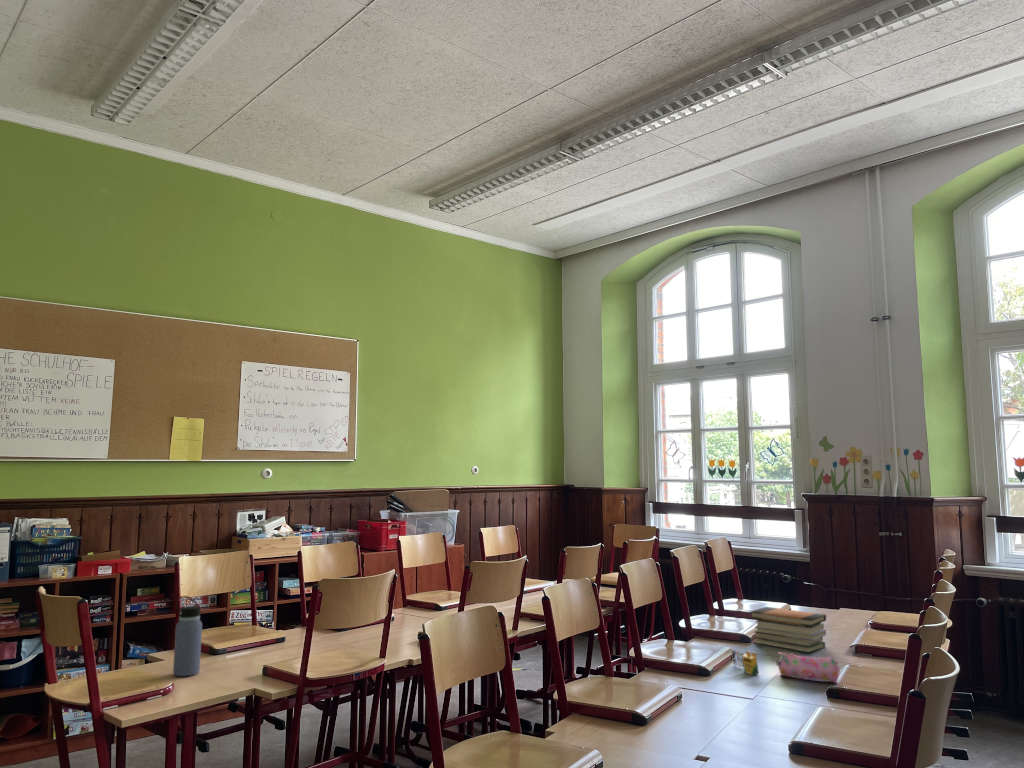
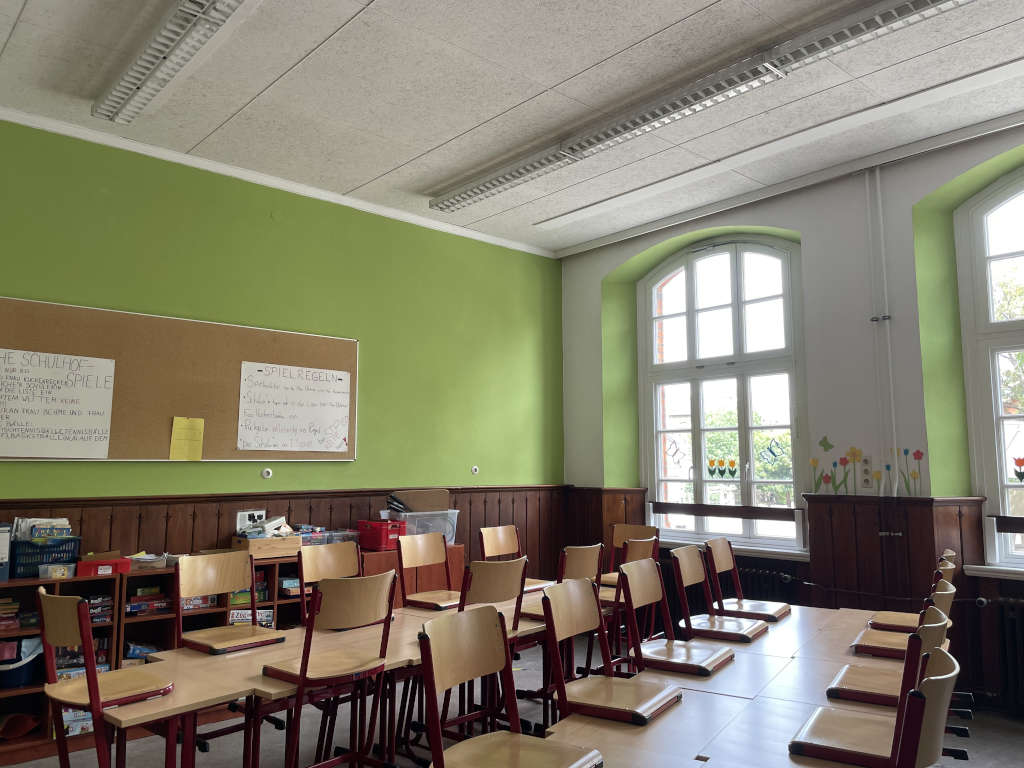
- water bottle (187, 635)
- book stack (788, 629)
- pencil case (807, 666)
- crayon (745, 660)
